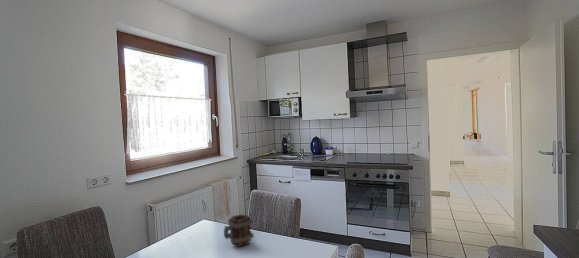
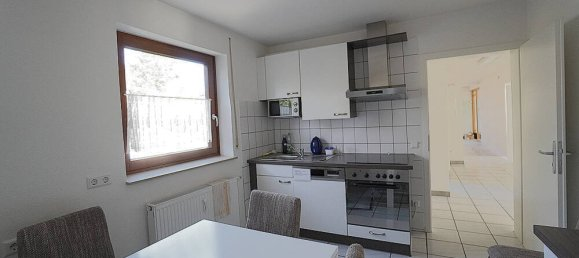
- mug (237, 231)
